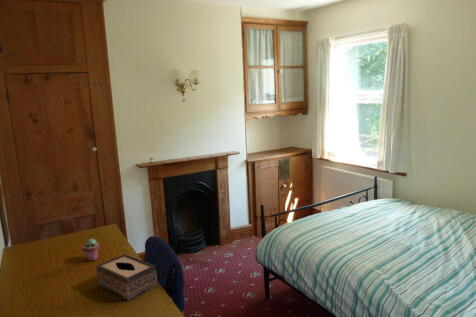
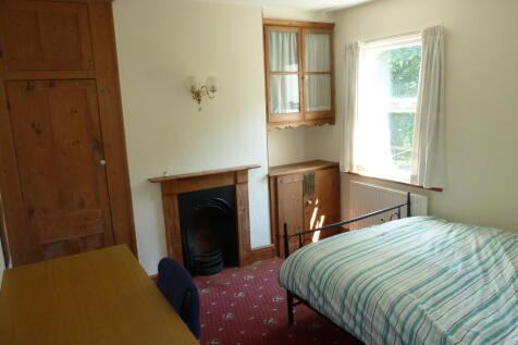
- tissue box (126, 275)
- potted succulent (91, 248)
